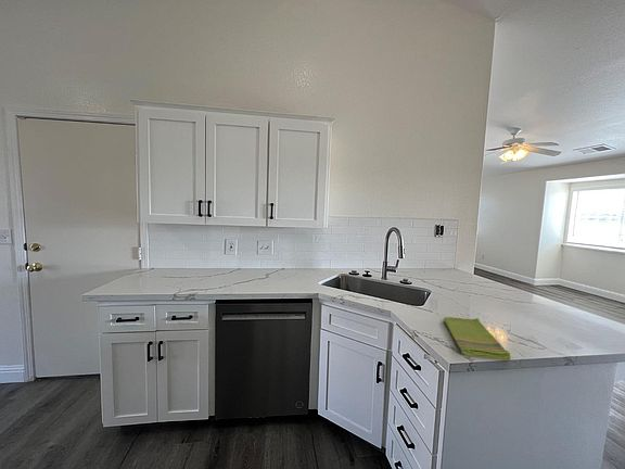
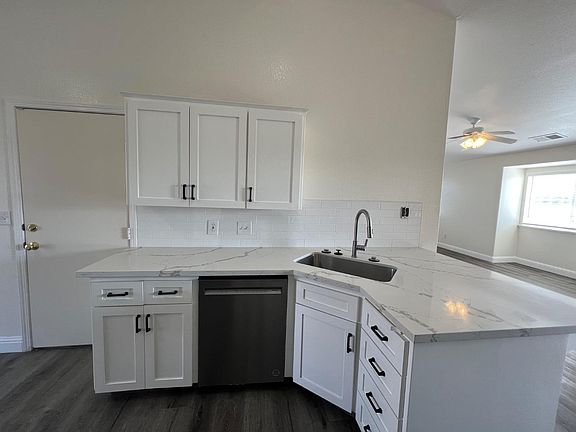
- dish towel (471, 333)
